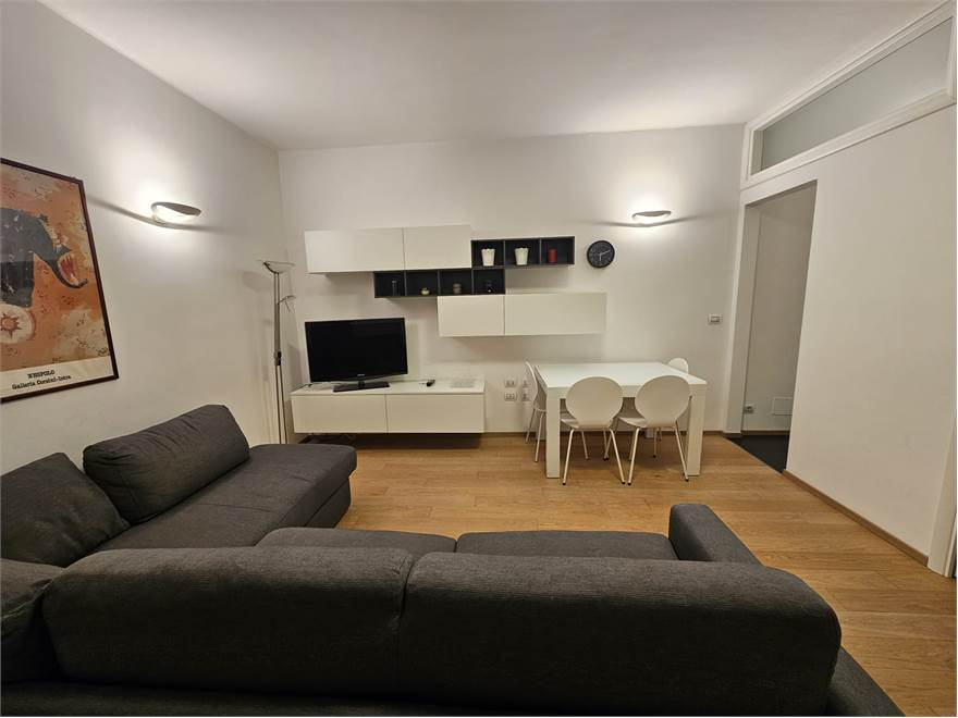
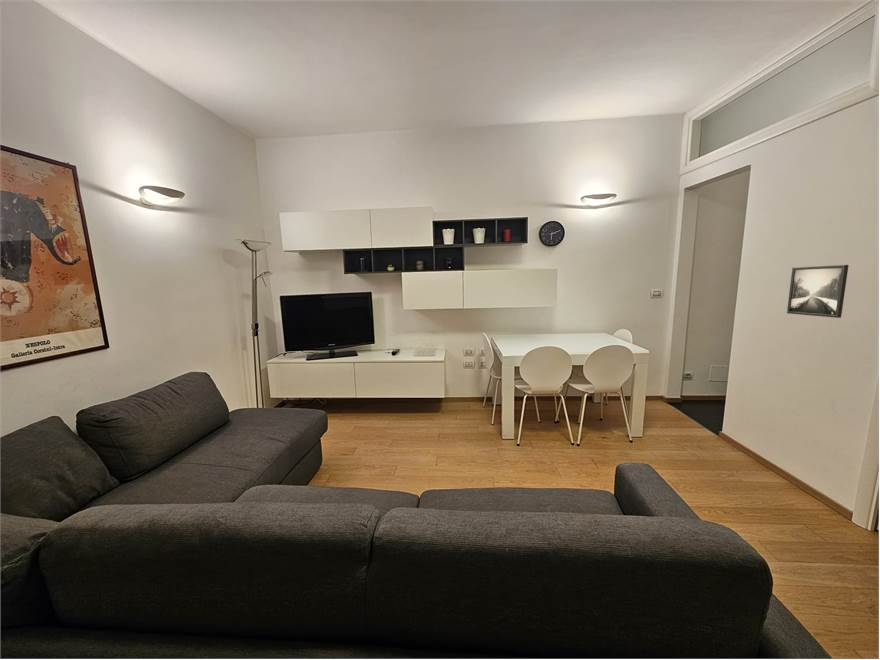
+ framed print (815, 291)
